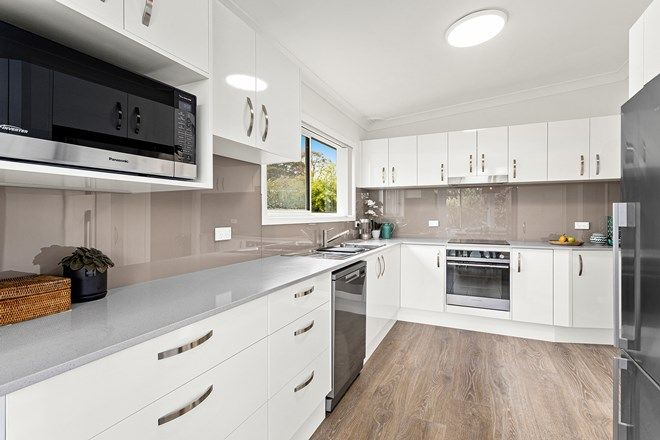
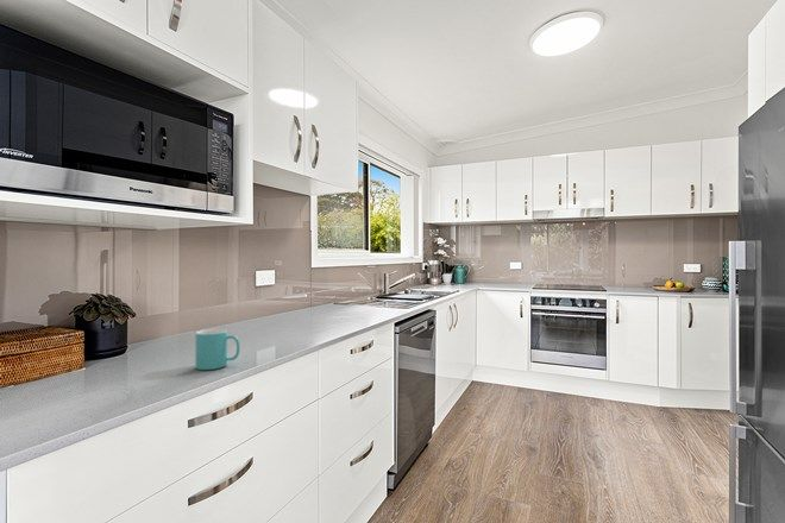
+ mug (218, 348)
